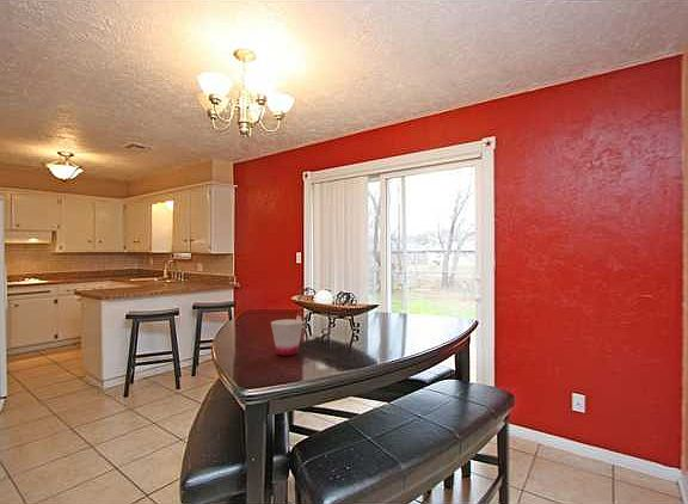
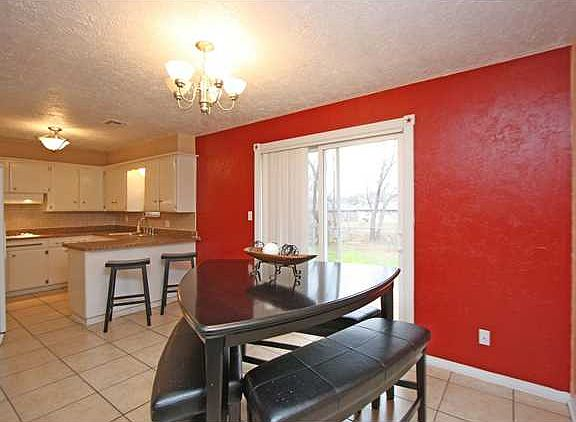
- cup (287, 337)
